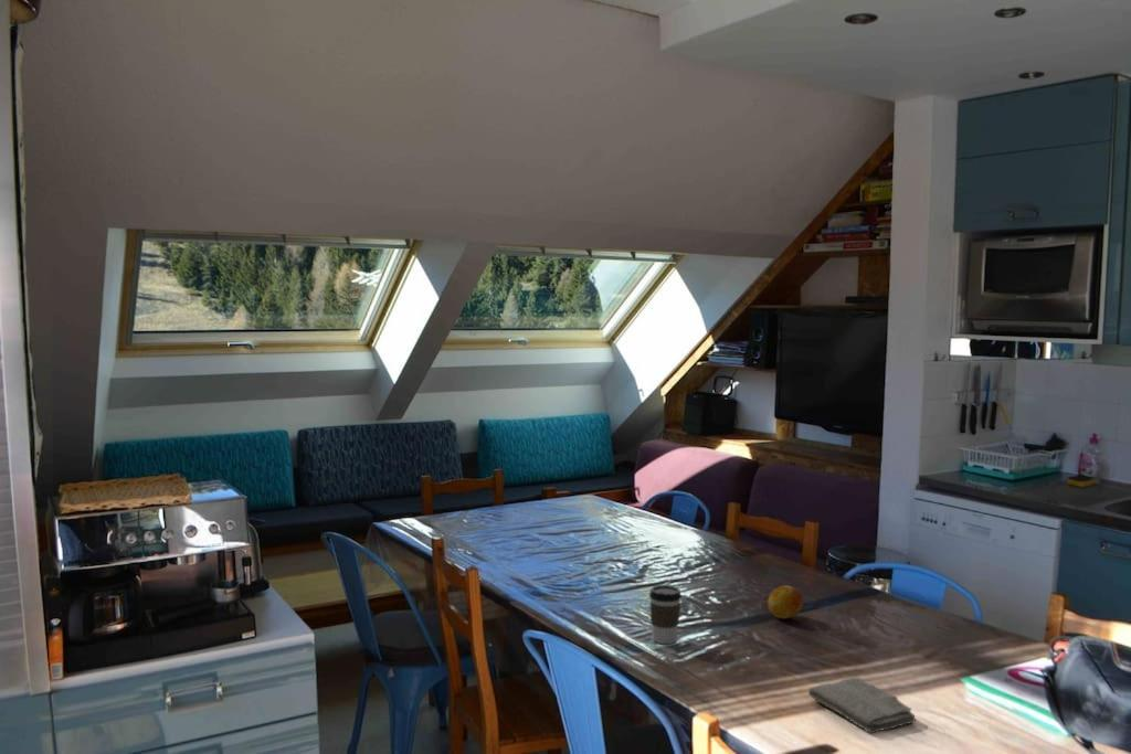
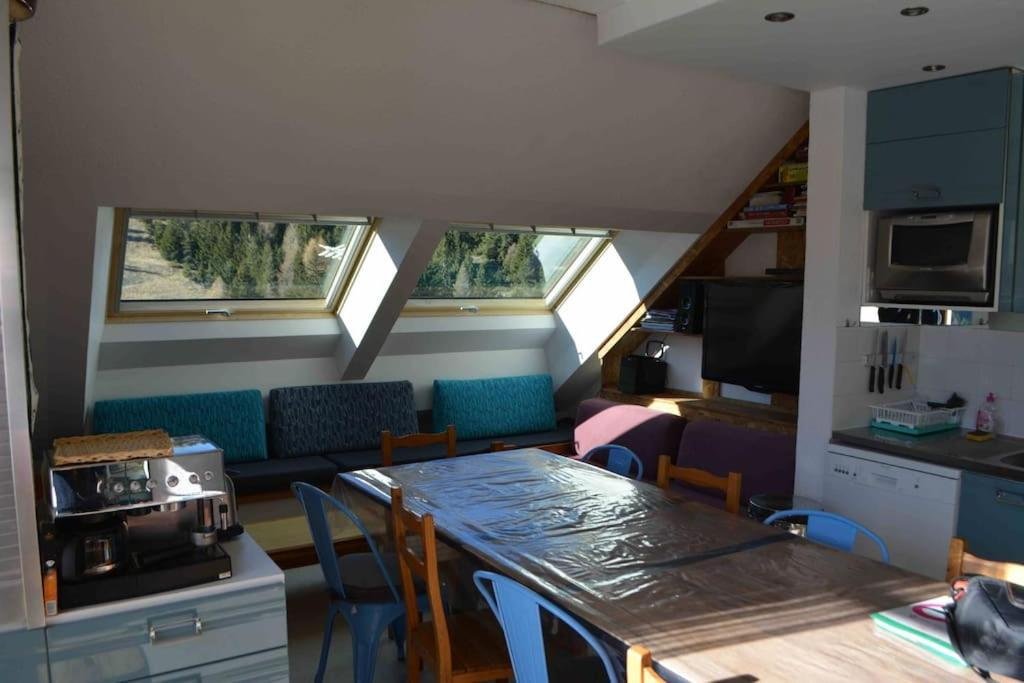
- fruit (784, 602)
- coffee cup (664, 614)
- washcloth (860, 702)
